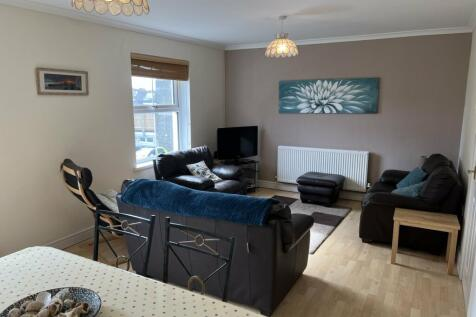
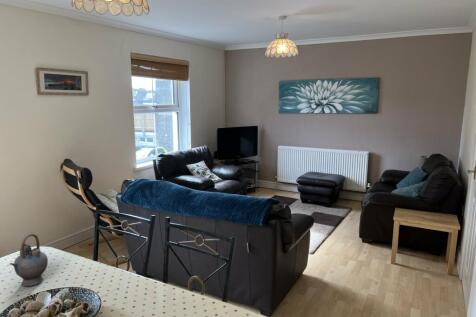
+ teapot (27, 259)
